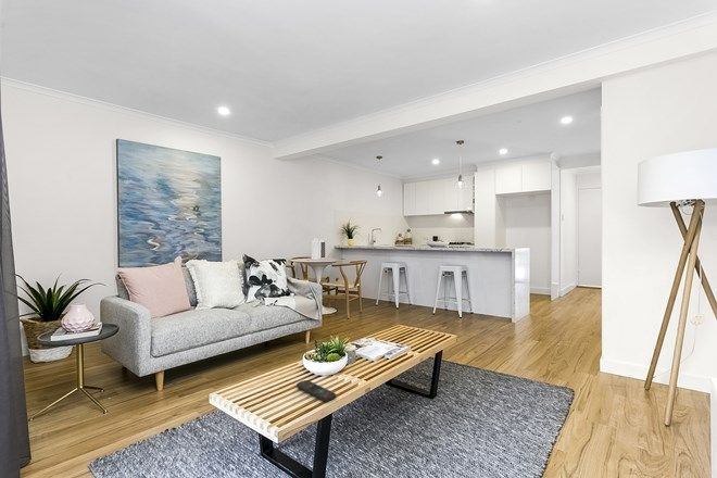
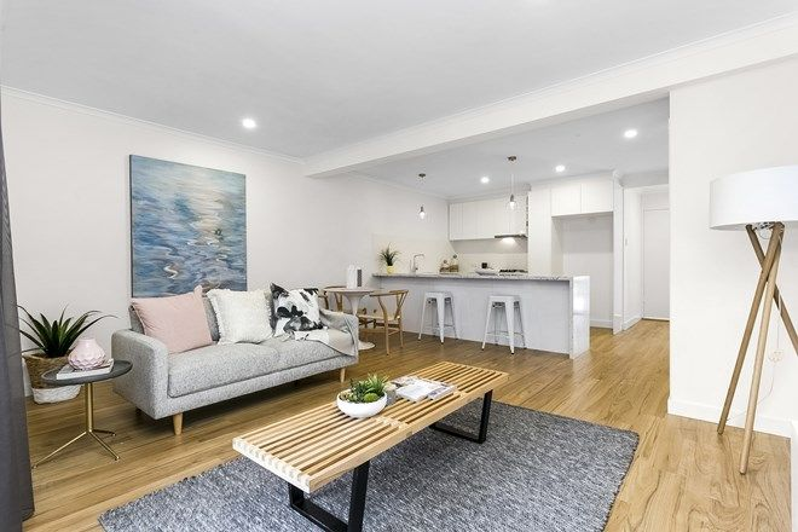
- remote control (315, 390)
